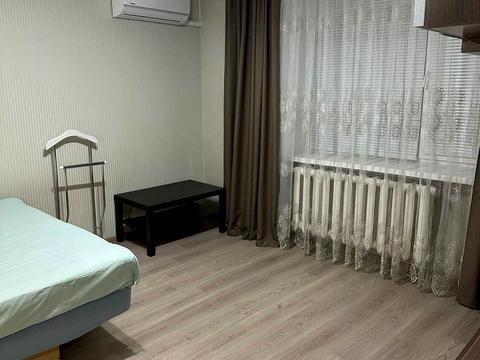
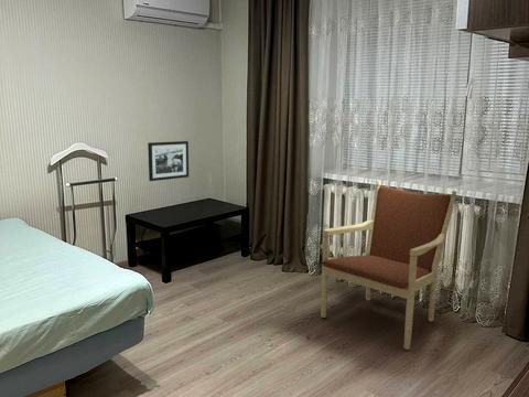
+ armchair (389, 255)
+ picture frame (169, 160)
